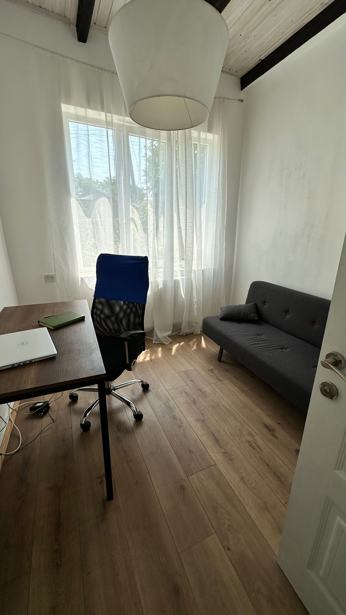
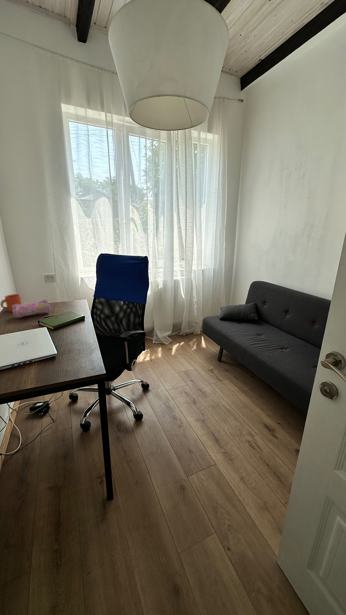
+ pencil case (32, 308)
+ mug (11, 303)
